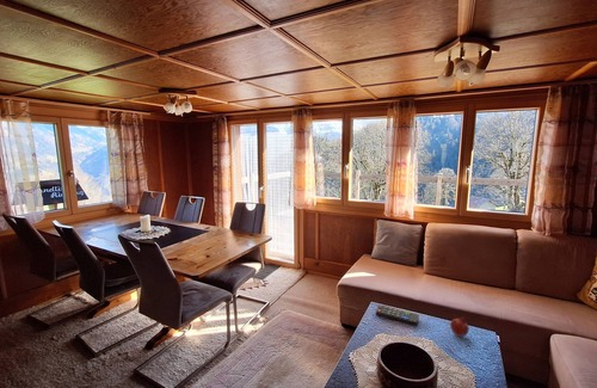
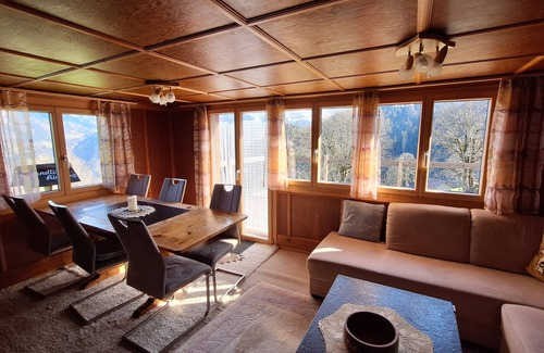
- remote control (396, 314)
- fruit (458, 326)
